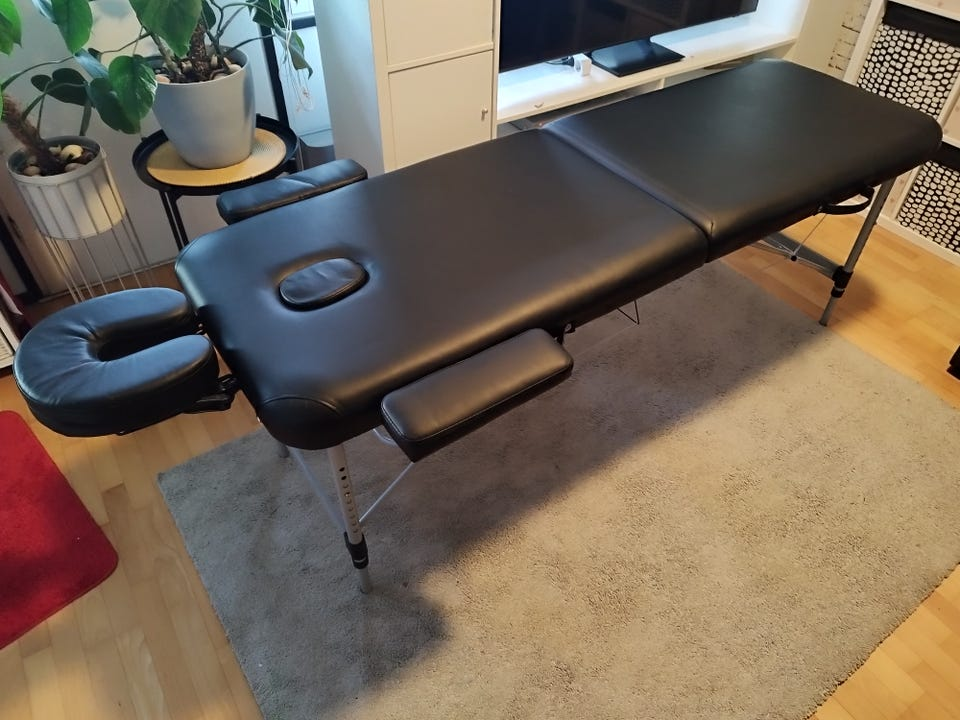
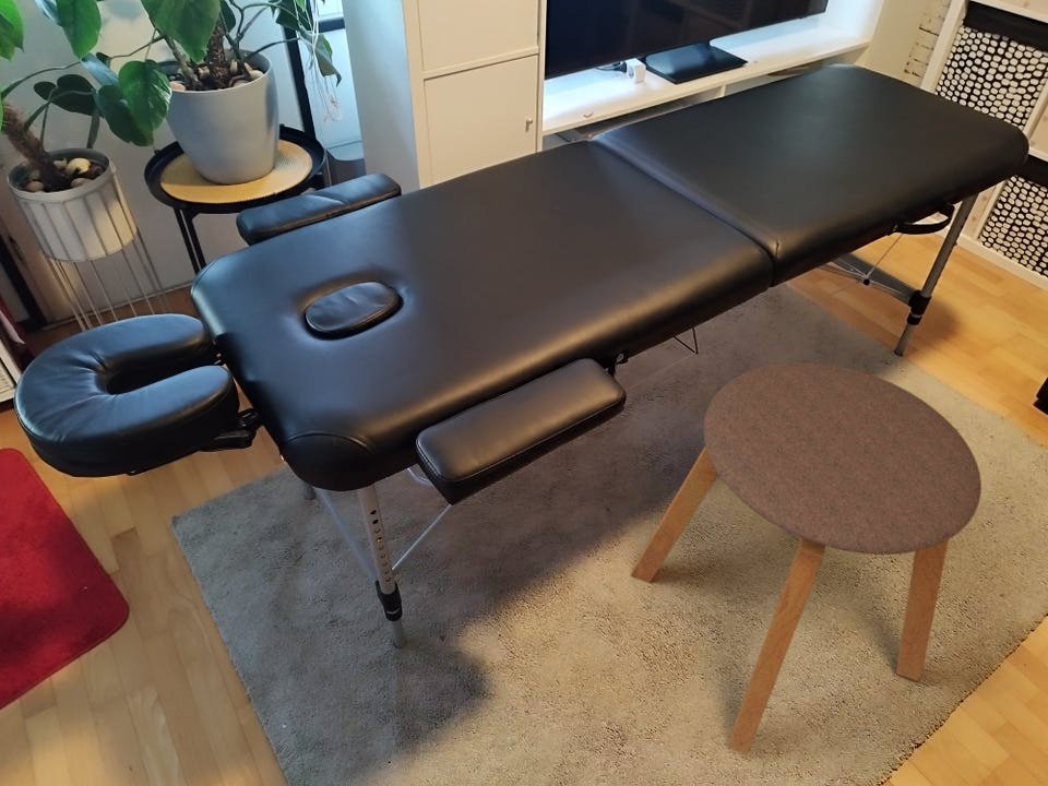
+ stool (800, 538)
